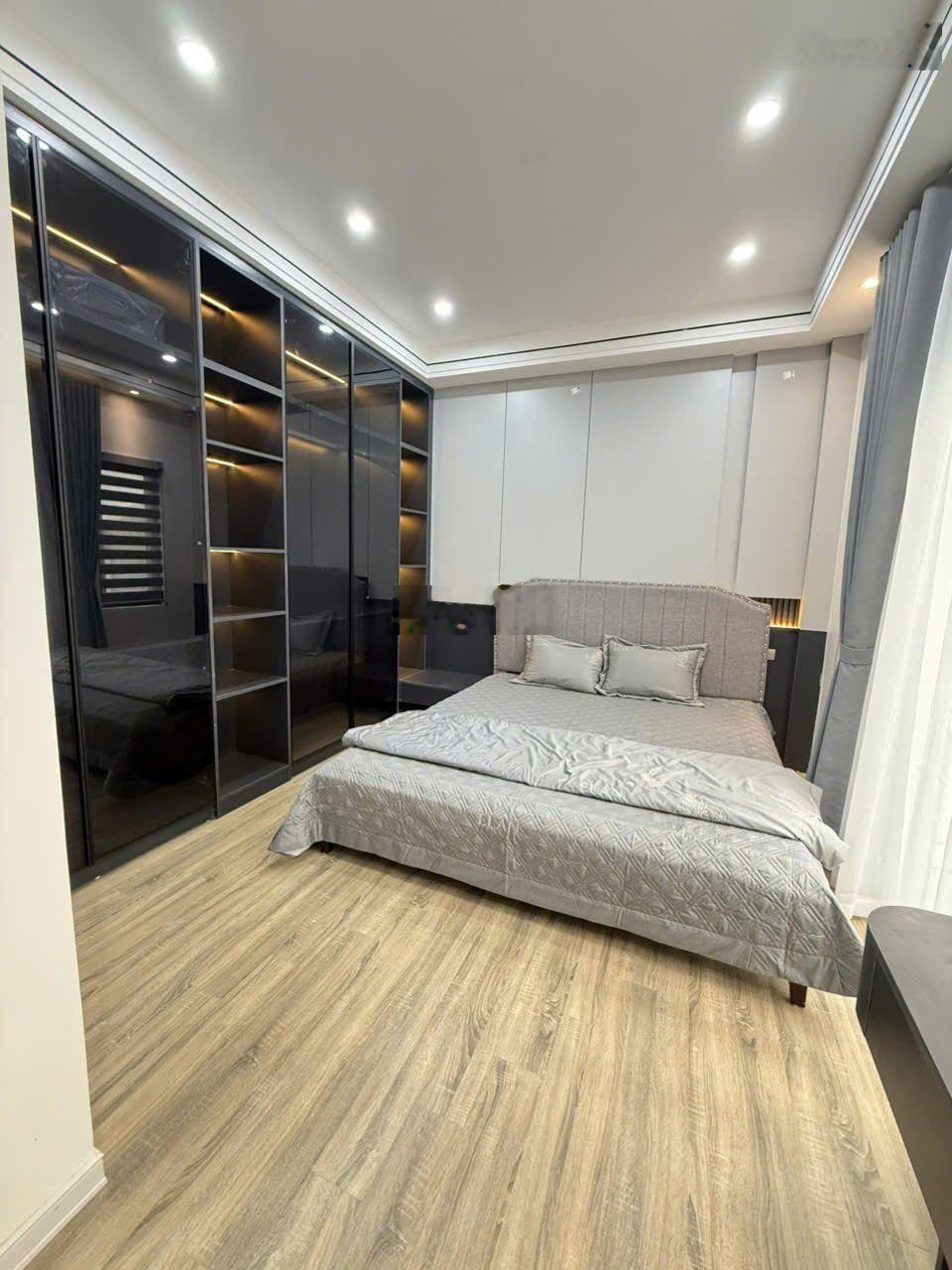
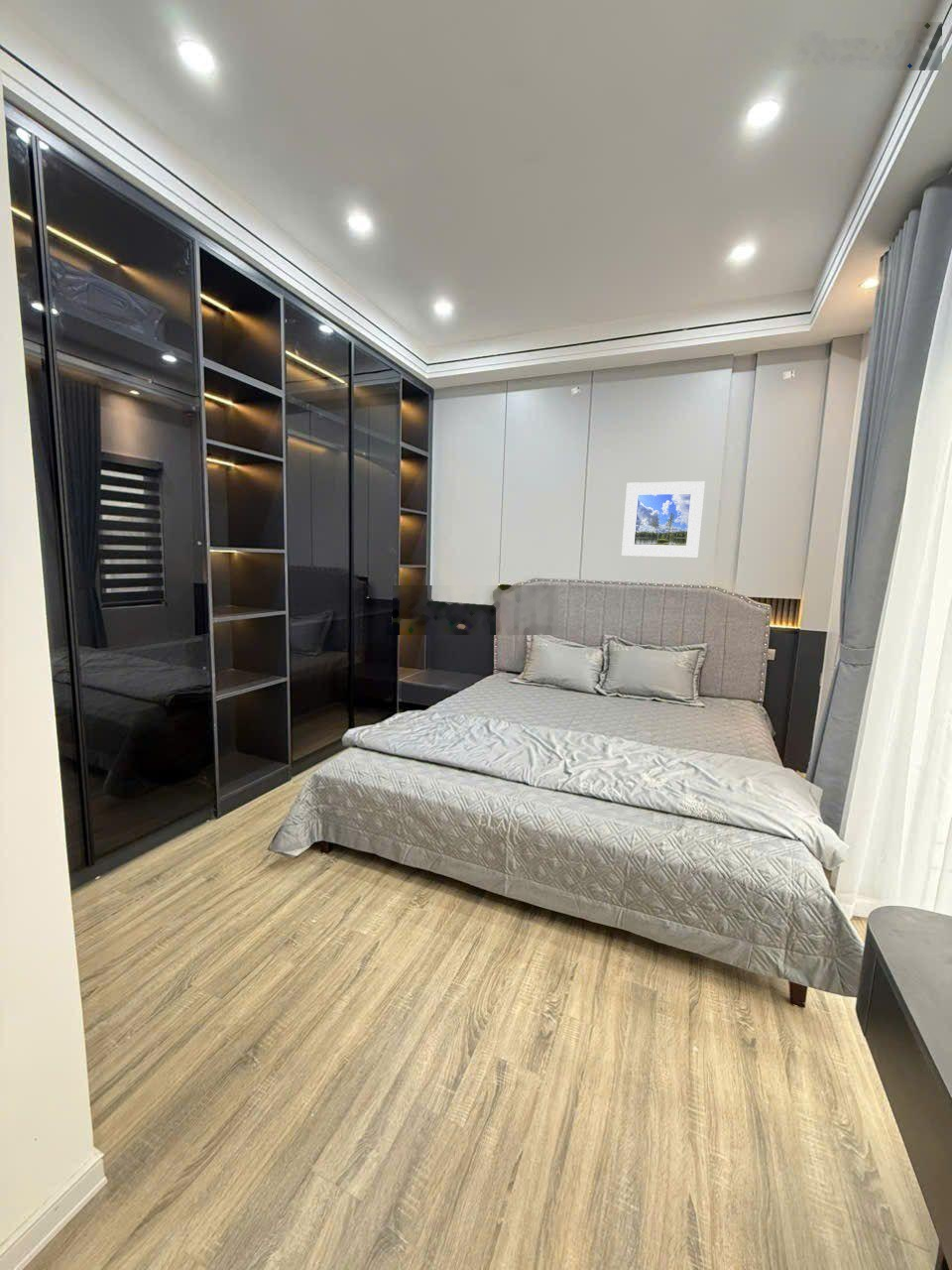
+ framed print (661, 519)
